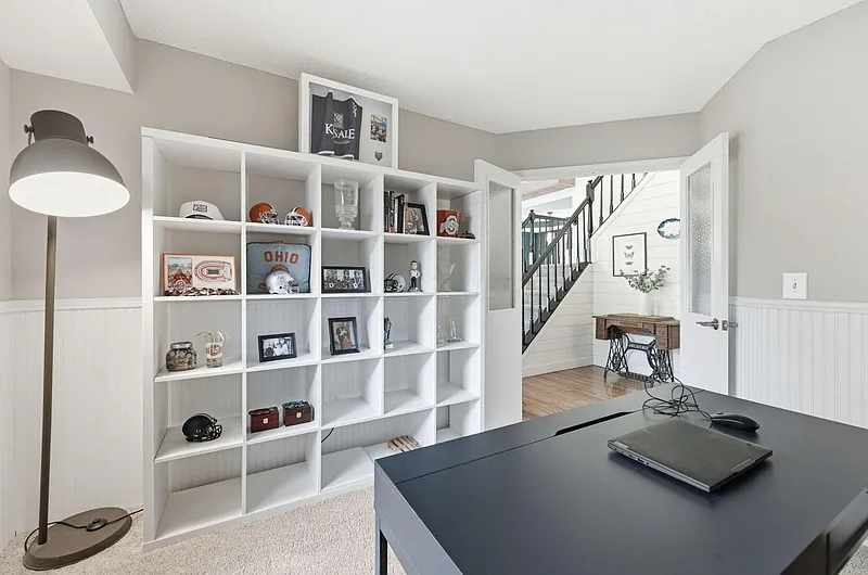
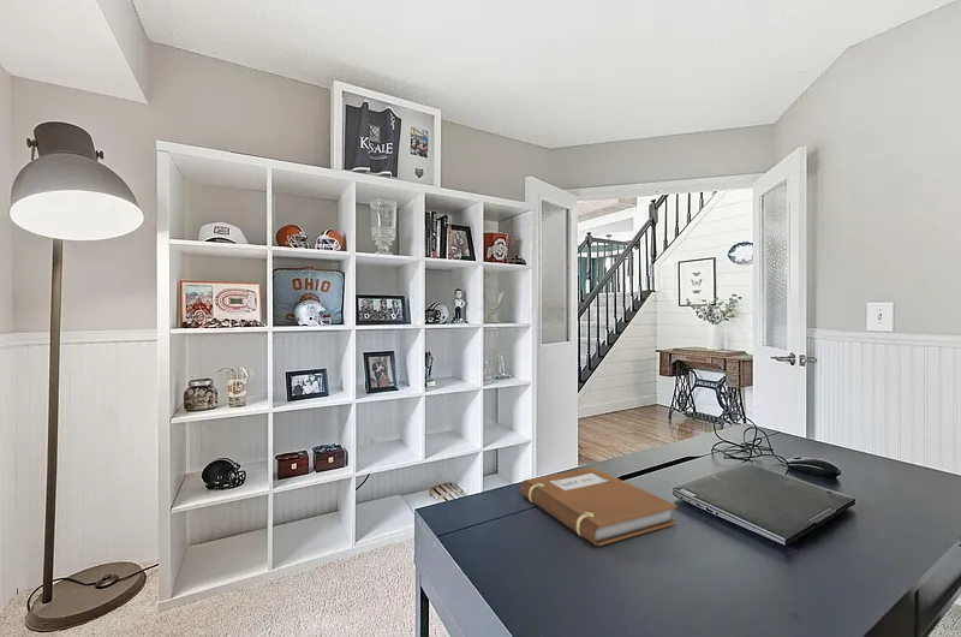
+ notebook (590, 499)
